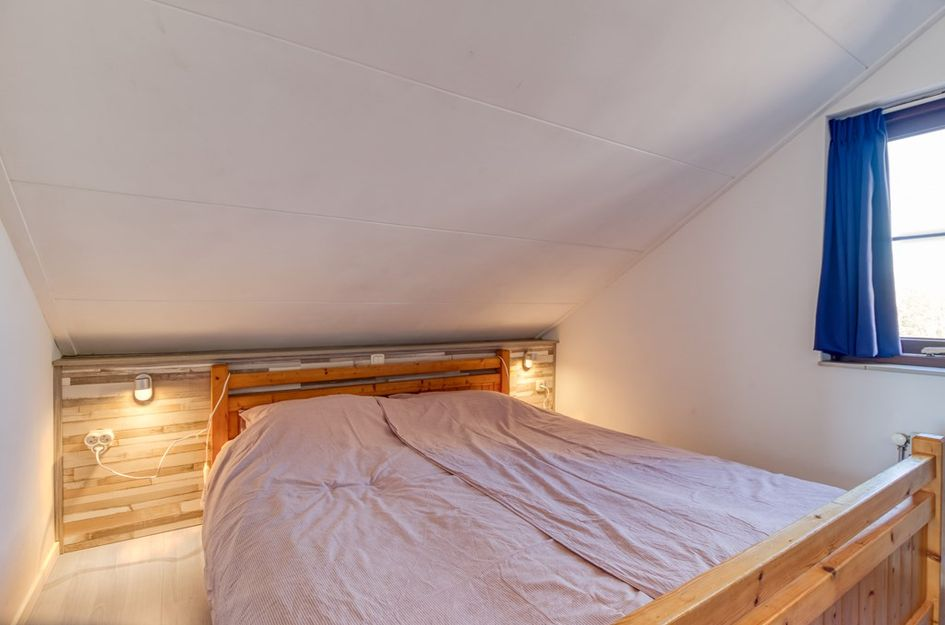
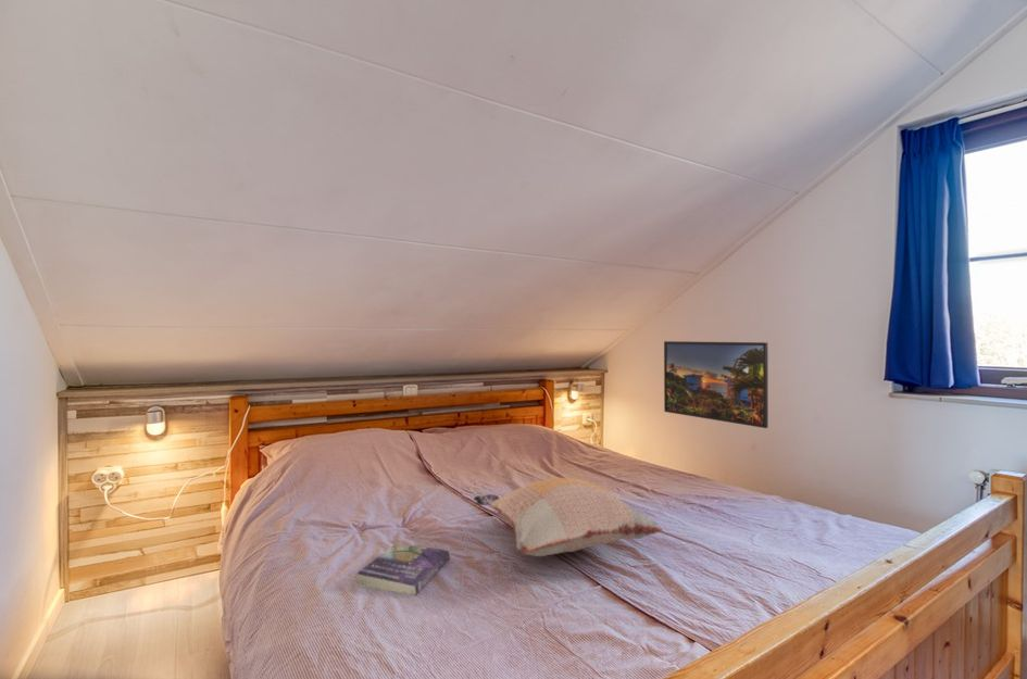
+ book (405, 565)
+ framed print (711, 380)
+ decorative pillow (559, 512)
